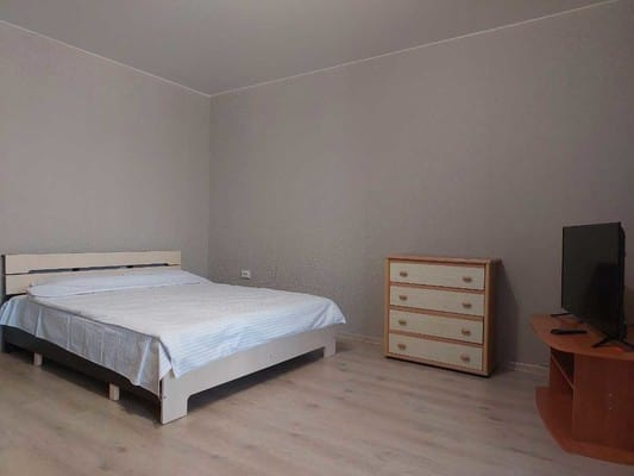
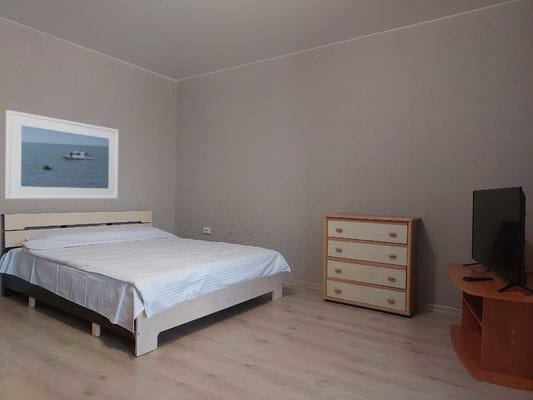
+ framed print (69, 160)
